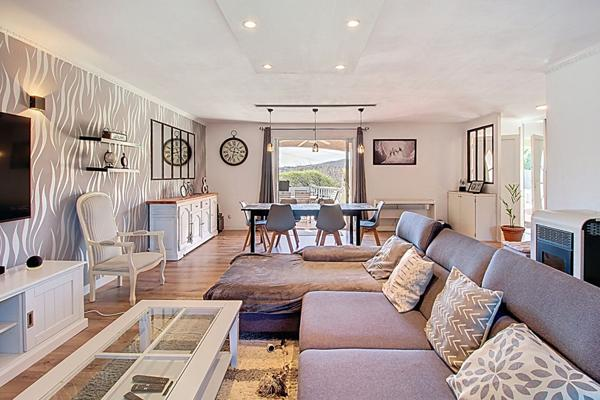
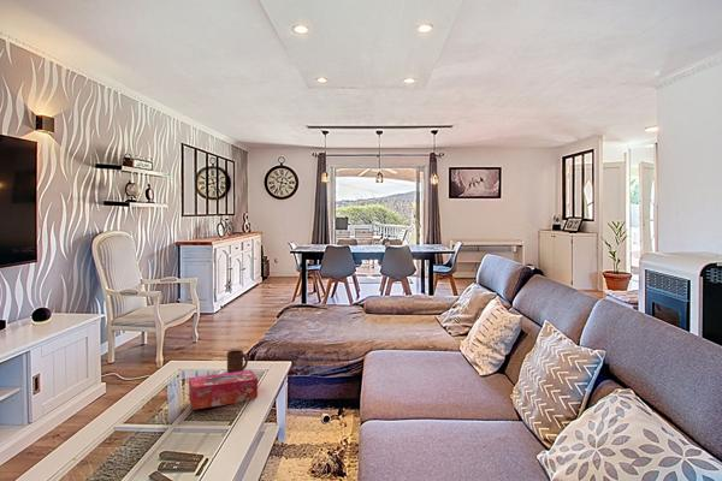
+ tissue box (223, 388)
+ cup (237, 362)
